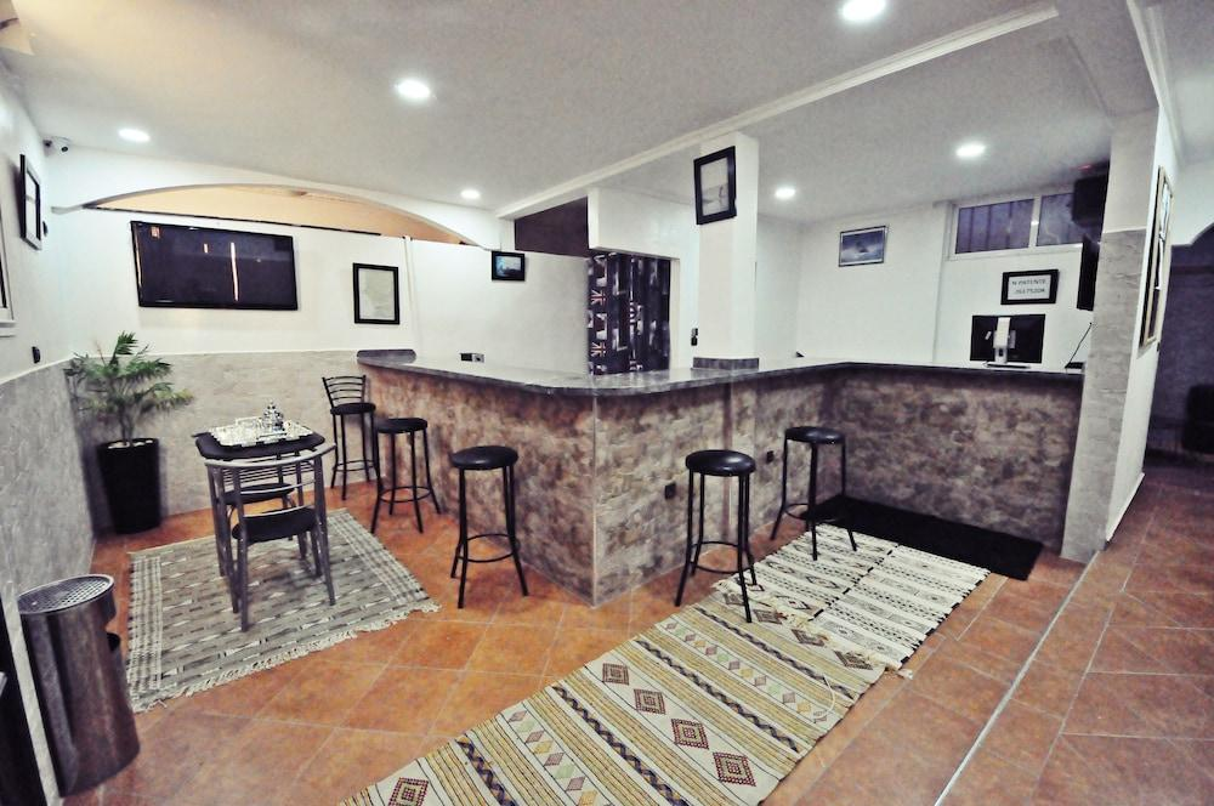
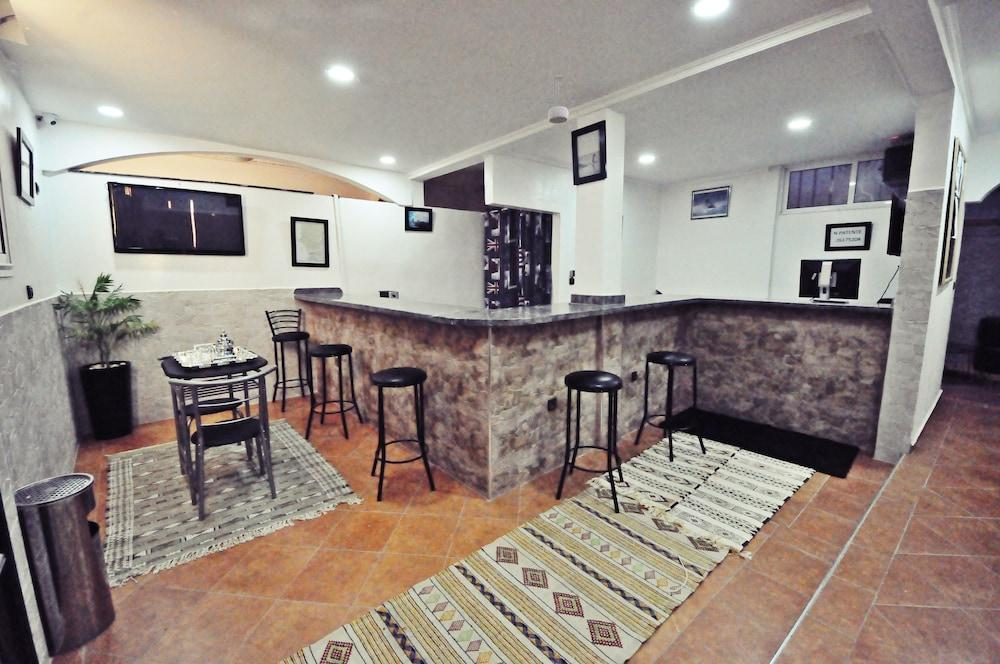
+ pendant light (562, 94)
